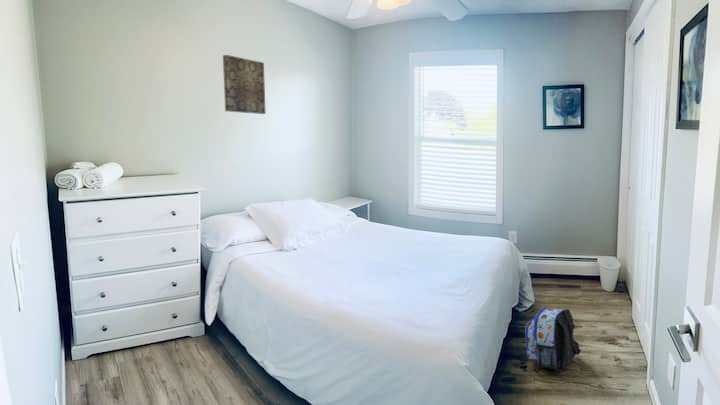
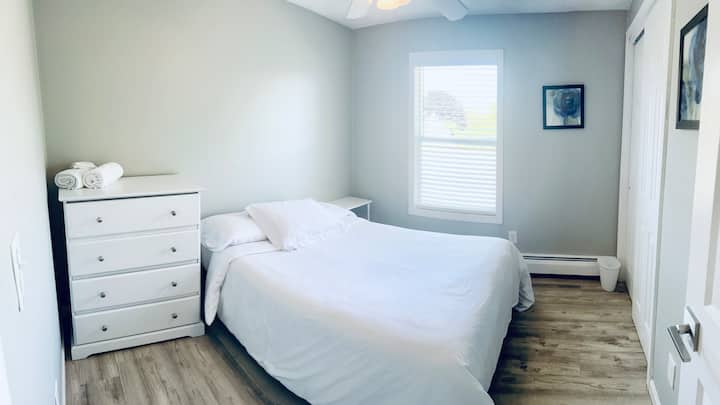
- wall art (245, 86)
- backpack (552, 335)
